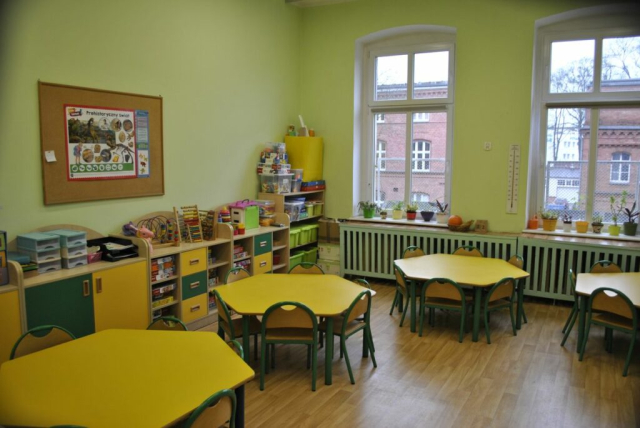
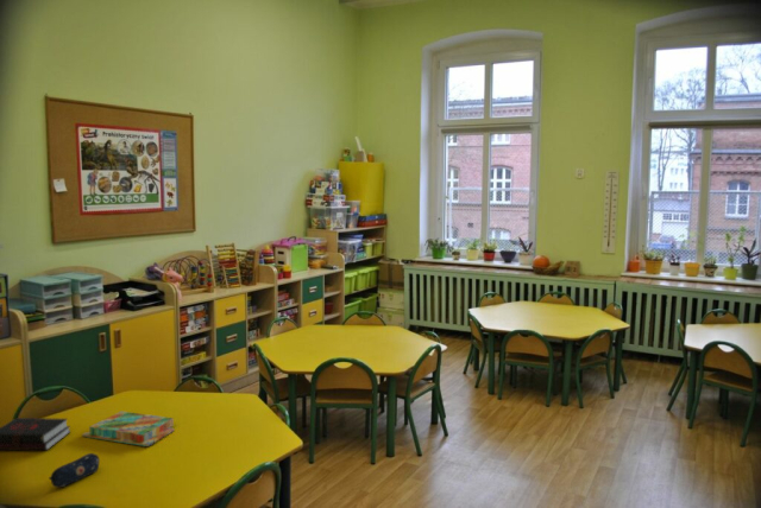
+ pencil case (76, 470)
+ board game (131, 427)
+ hardback book (30, 433)
